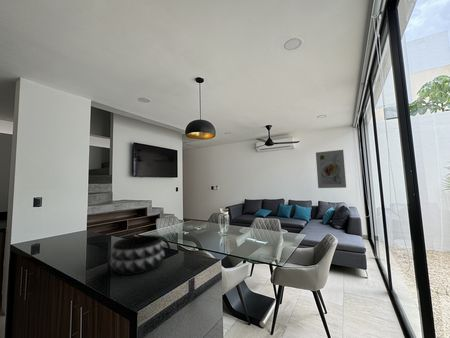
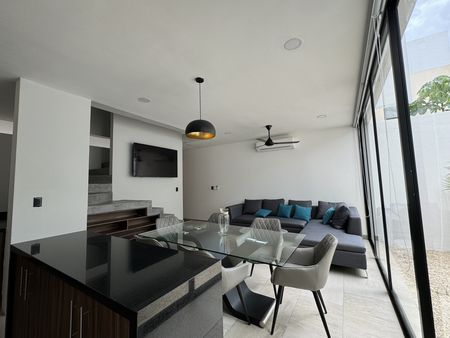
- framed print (330, 169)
- decorative bowl (138, 252)
